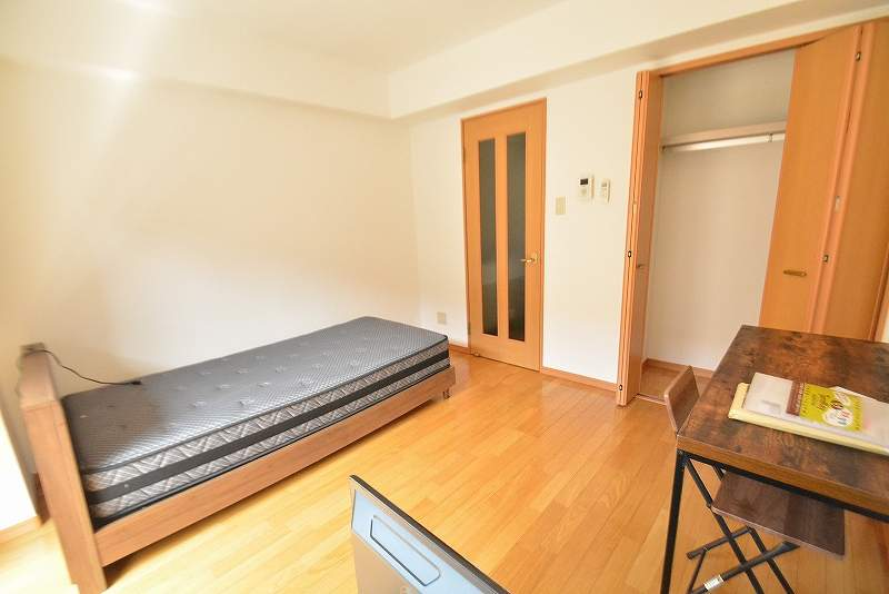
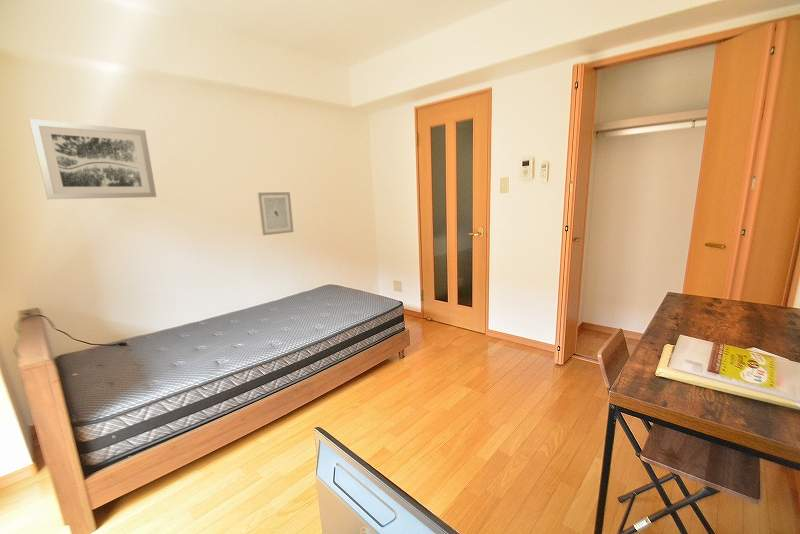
+ wall art (276, 213)
+ wall art (99, 162)
